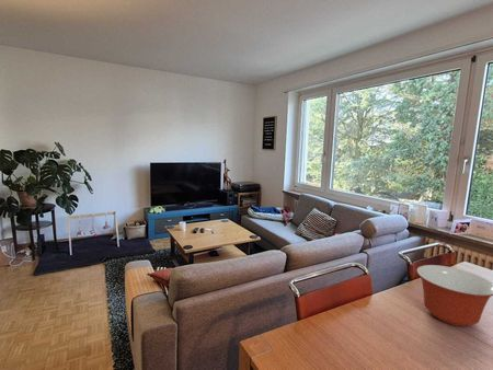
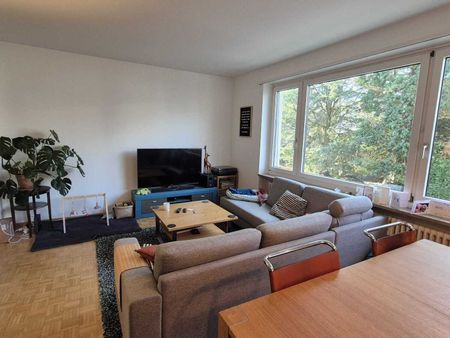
- mixing bowl (451, 297)
